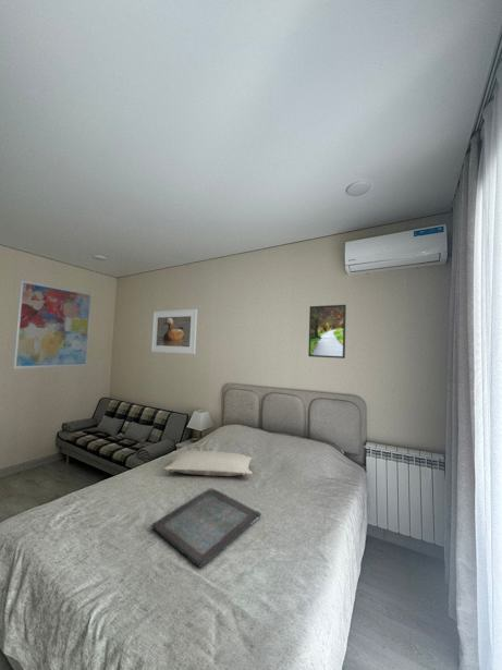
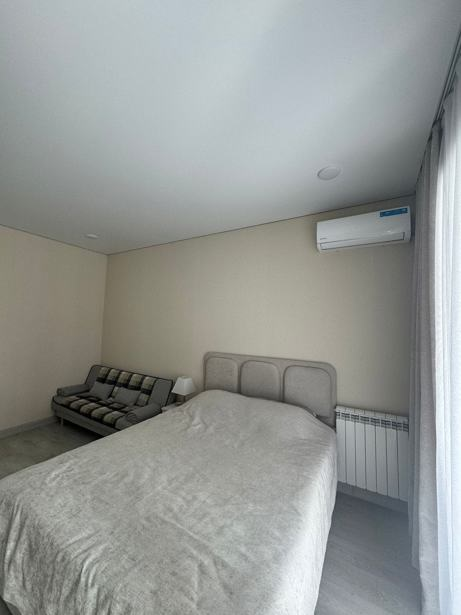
- serving tray (207, 519)
- pillow (210, 462)
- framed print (327, 331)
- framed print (173, 331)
- wall art (57, 327)
